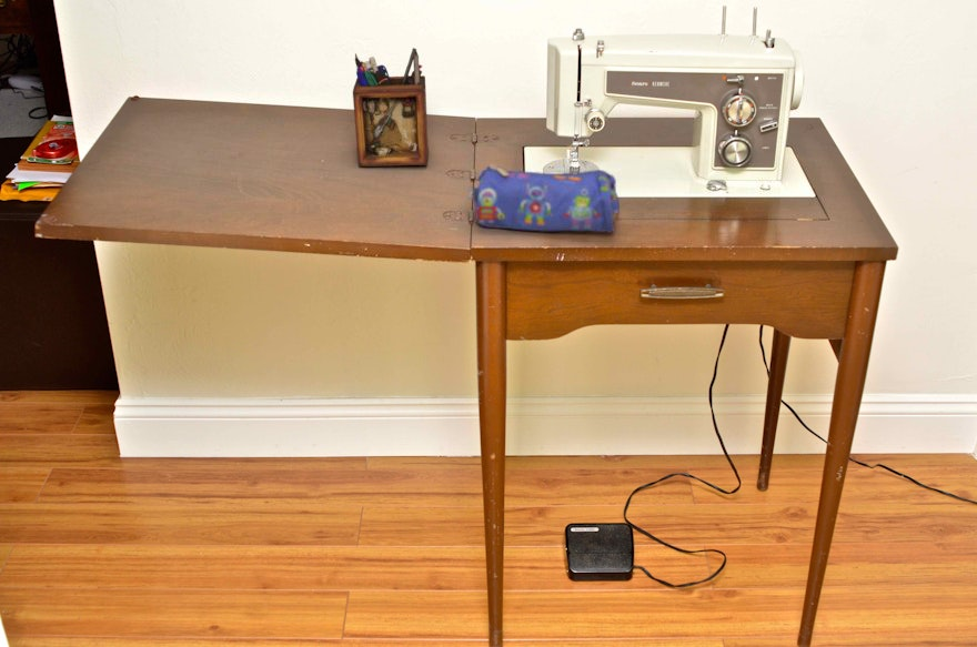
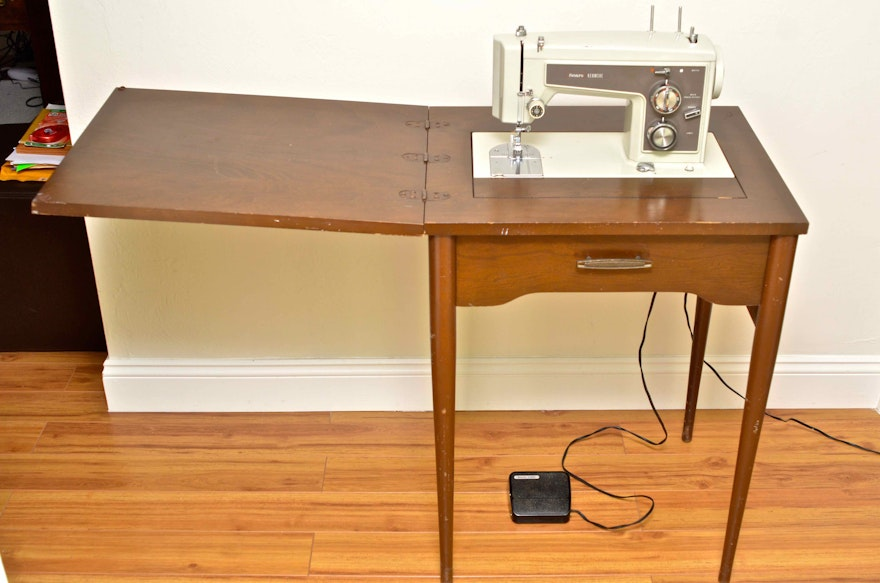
- desk organizer (391, 107)
- pencil case (545, 198)
